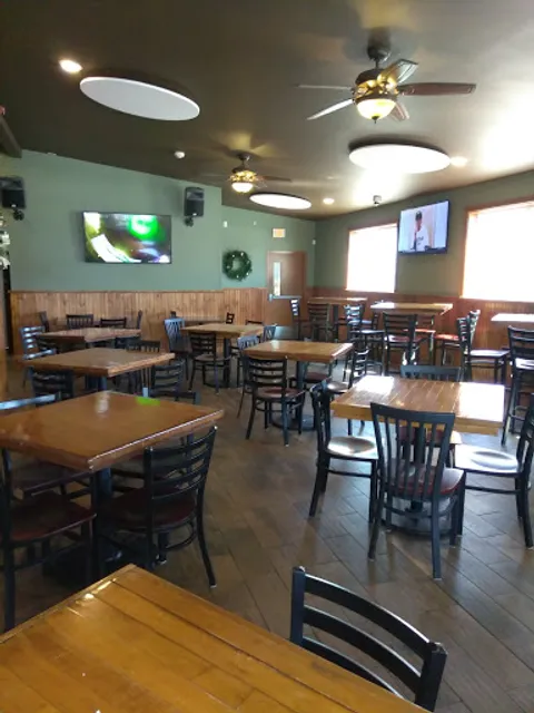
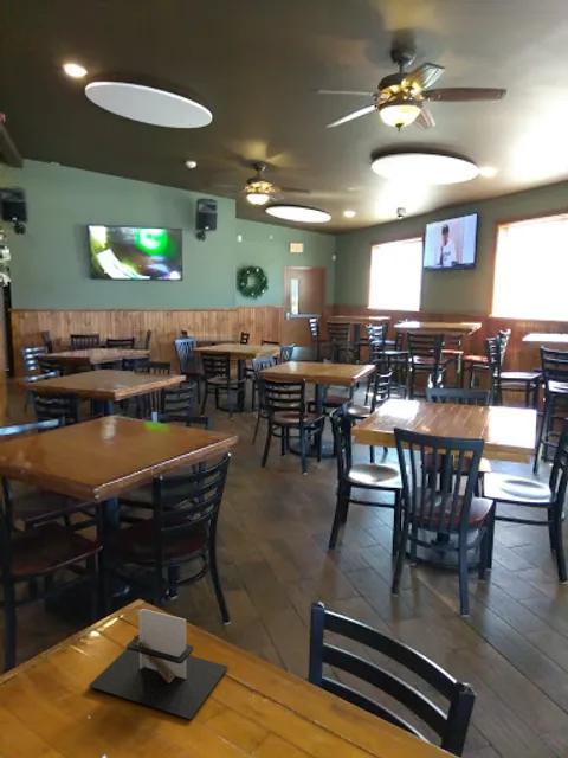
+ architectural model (160, 647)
